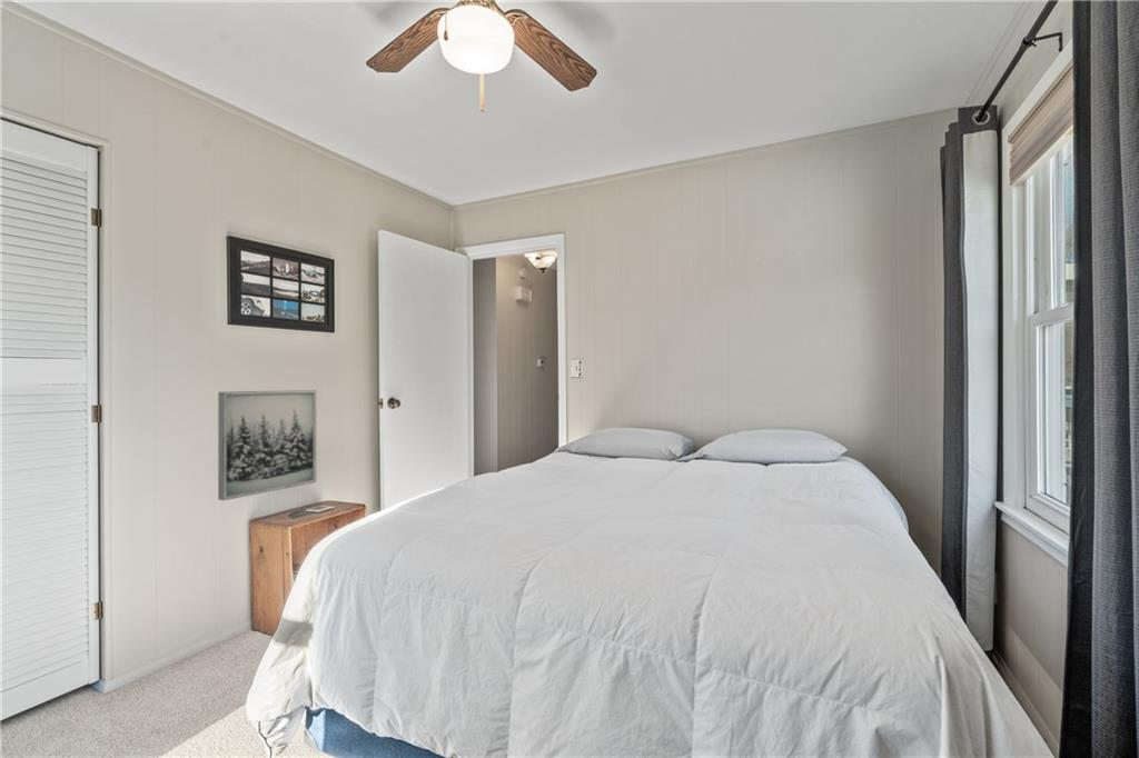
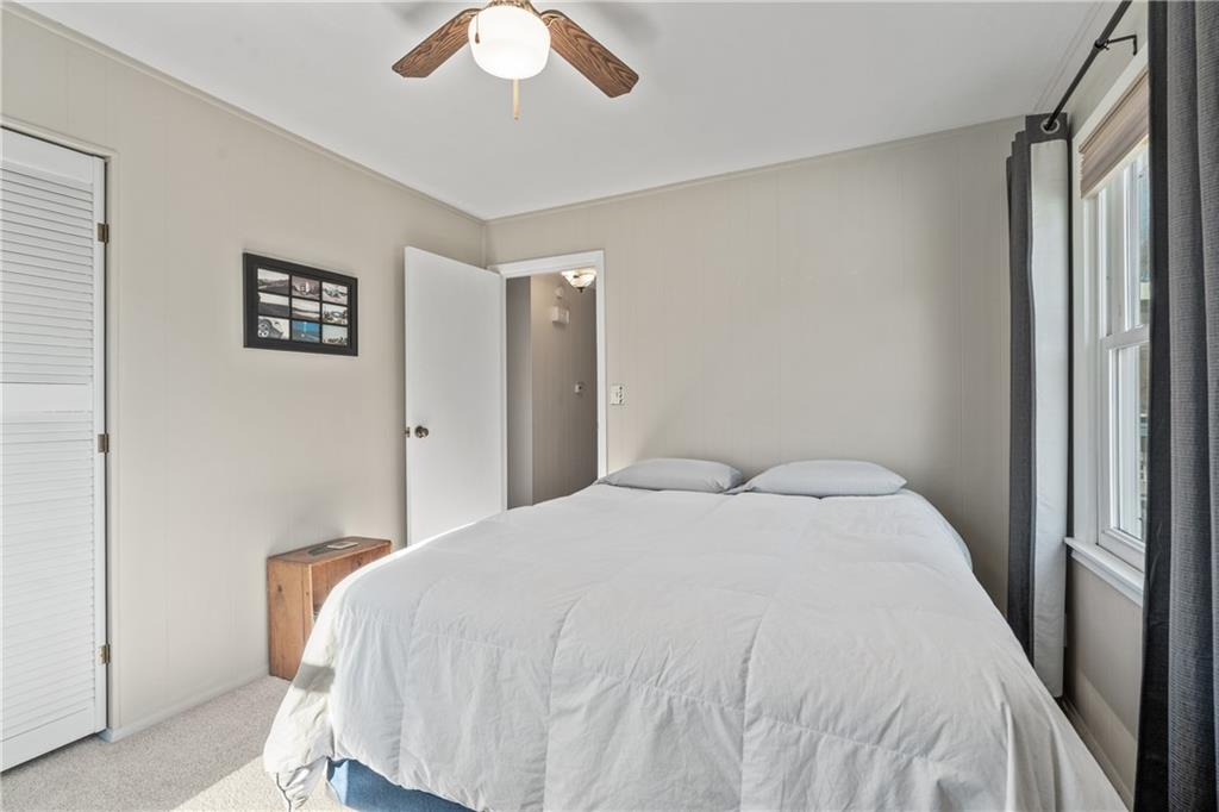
- wall art (270, 440)
